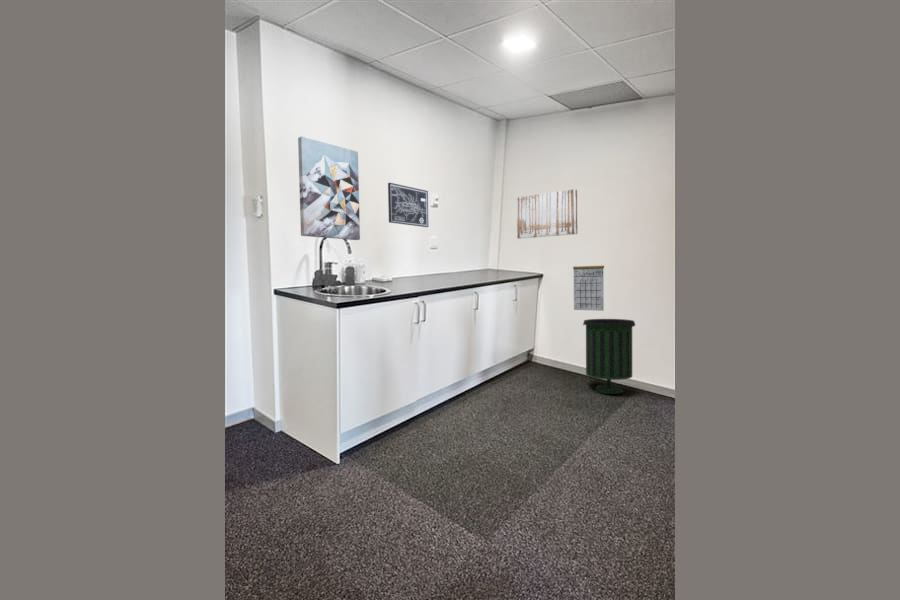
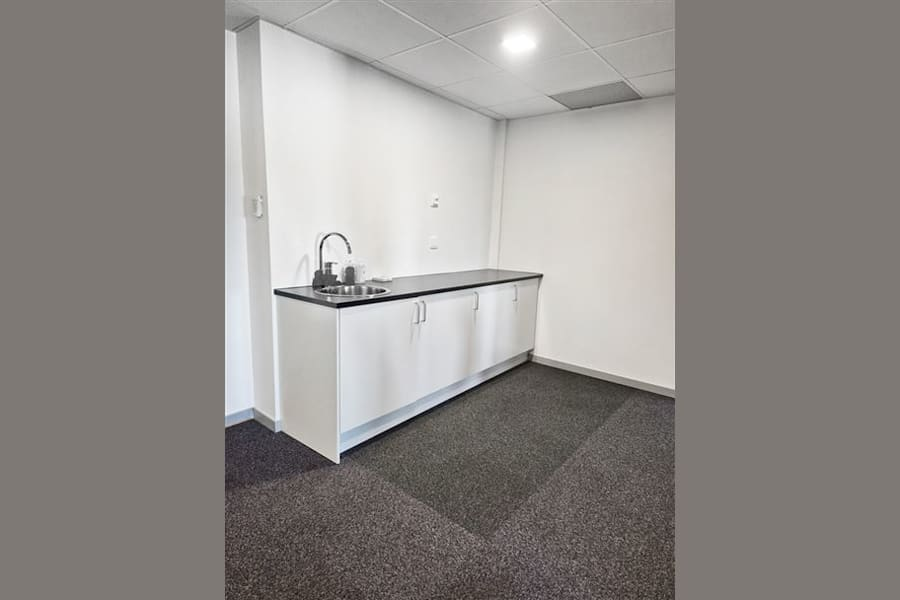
- trash can (608, 355)
- calendar (588, 283)
- wall art (546, 215)
- wall art (409, 206)
- wall art (330, 191)
